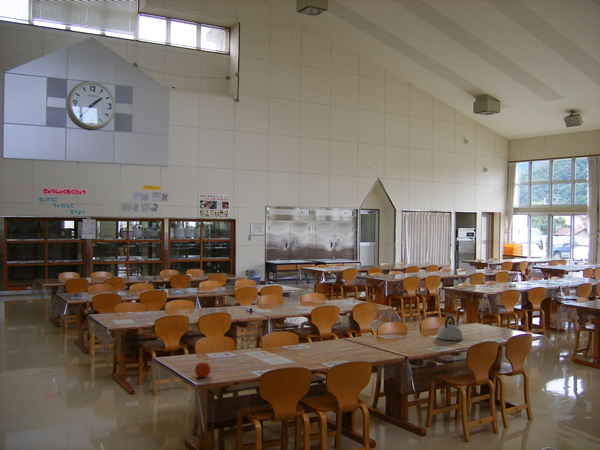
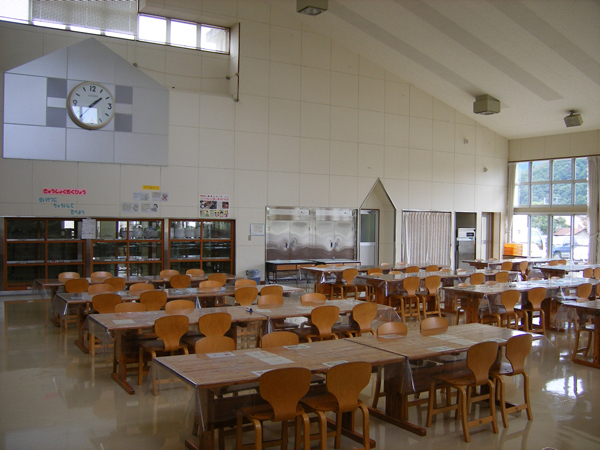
- kettle (450, 326)
- apple (202, 368)
